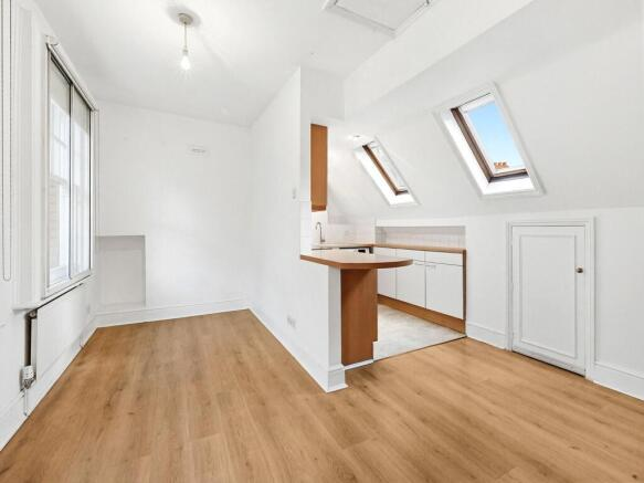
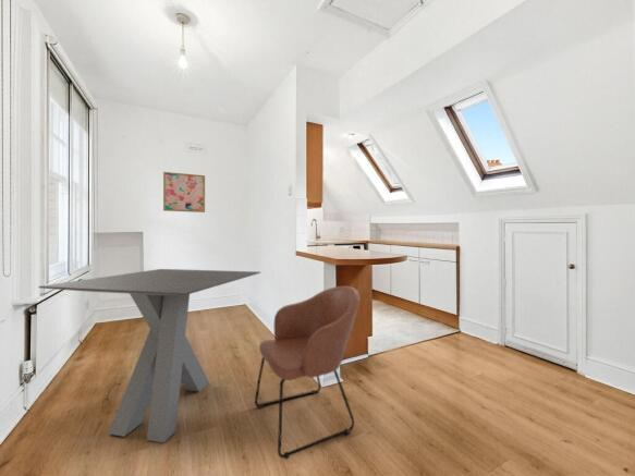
+ dining table (169, 341)
+ wall art (184, 192)
+ chair (310, 353)
